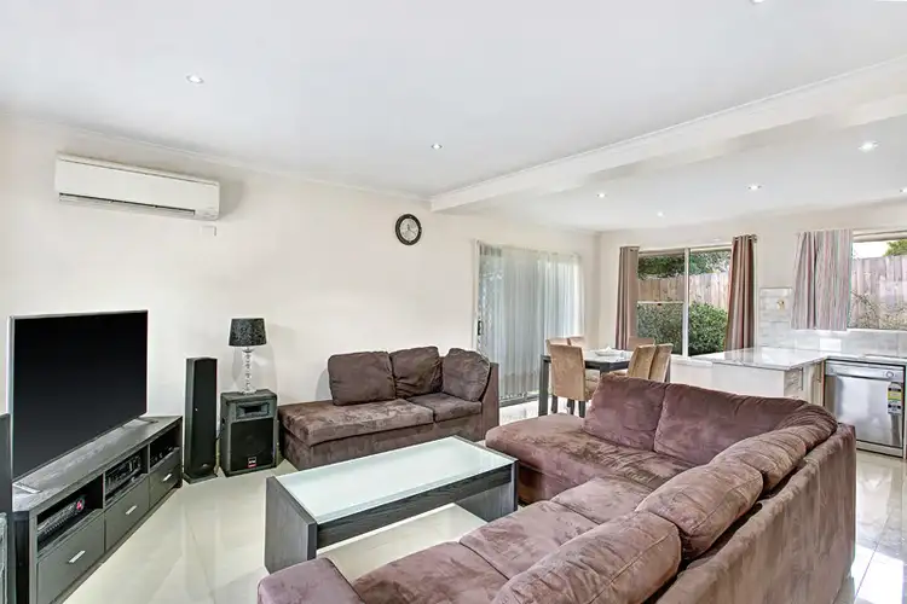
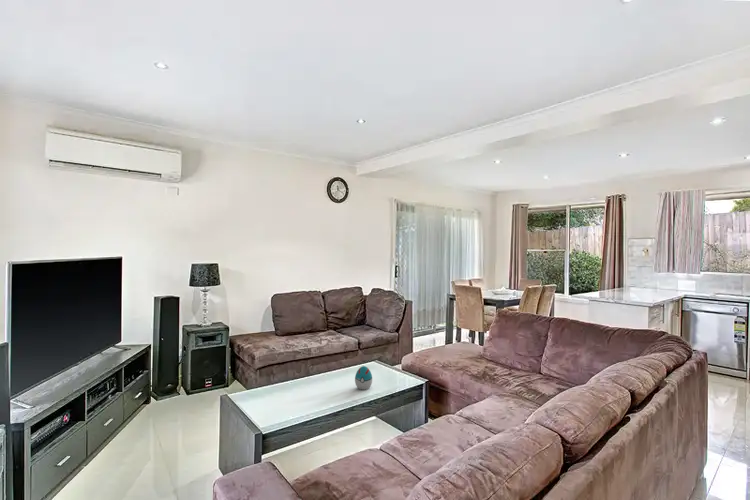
+ decorative egg (363, 377)
